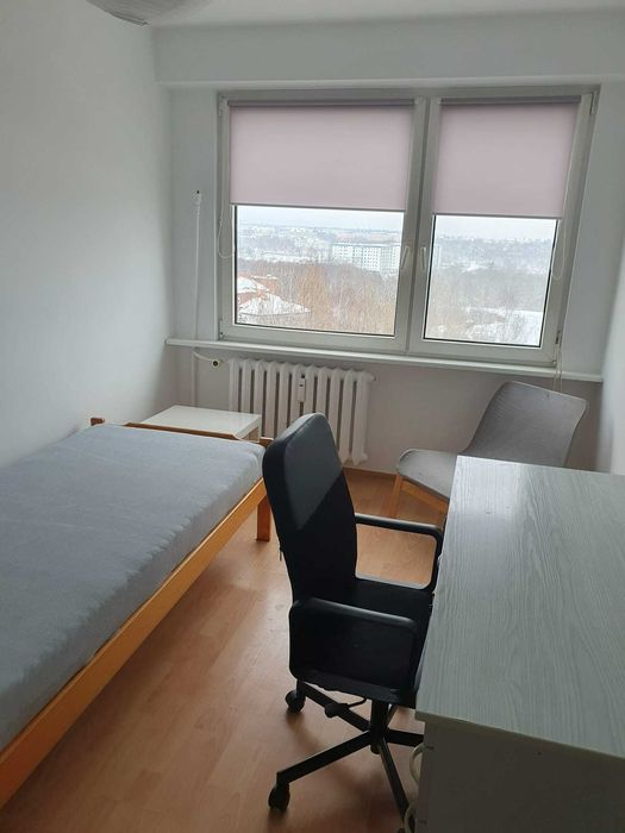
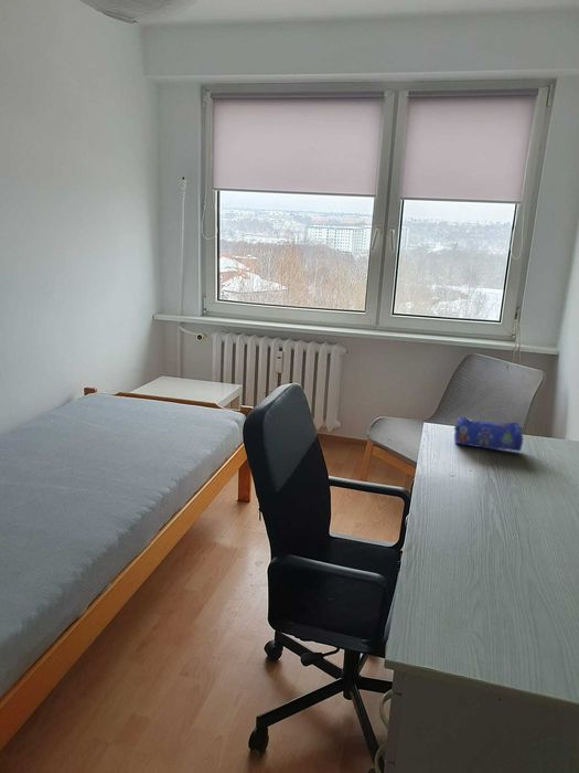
+ pencil case (487, 433)
